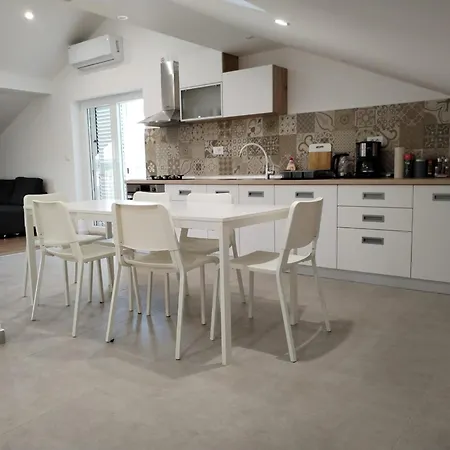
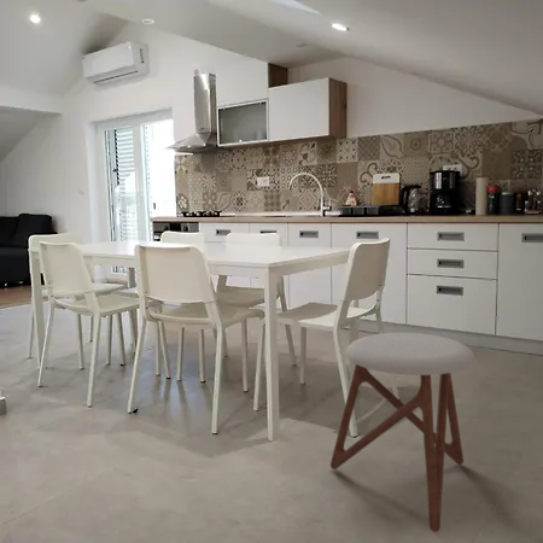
+ stool (415, 415)
